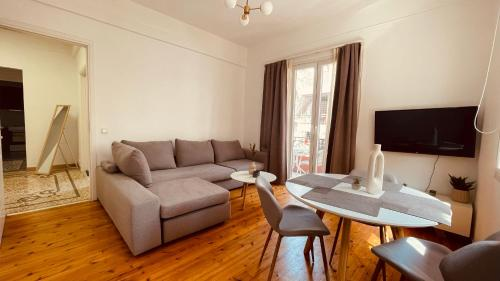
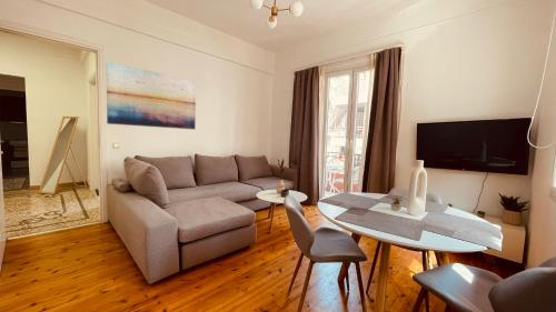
+ wall art (156, 100)
